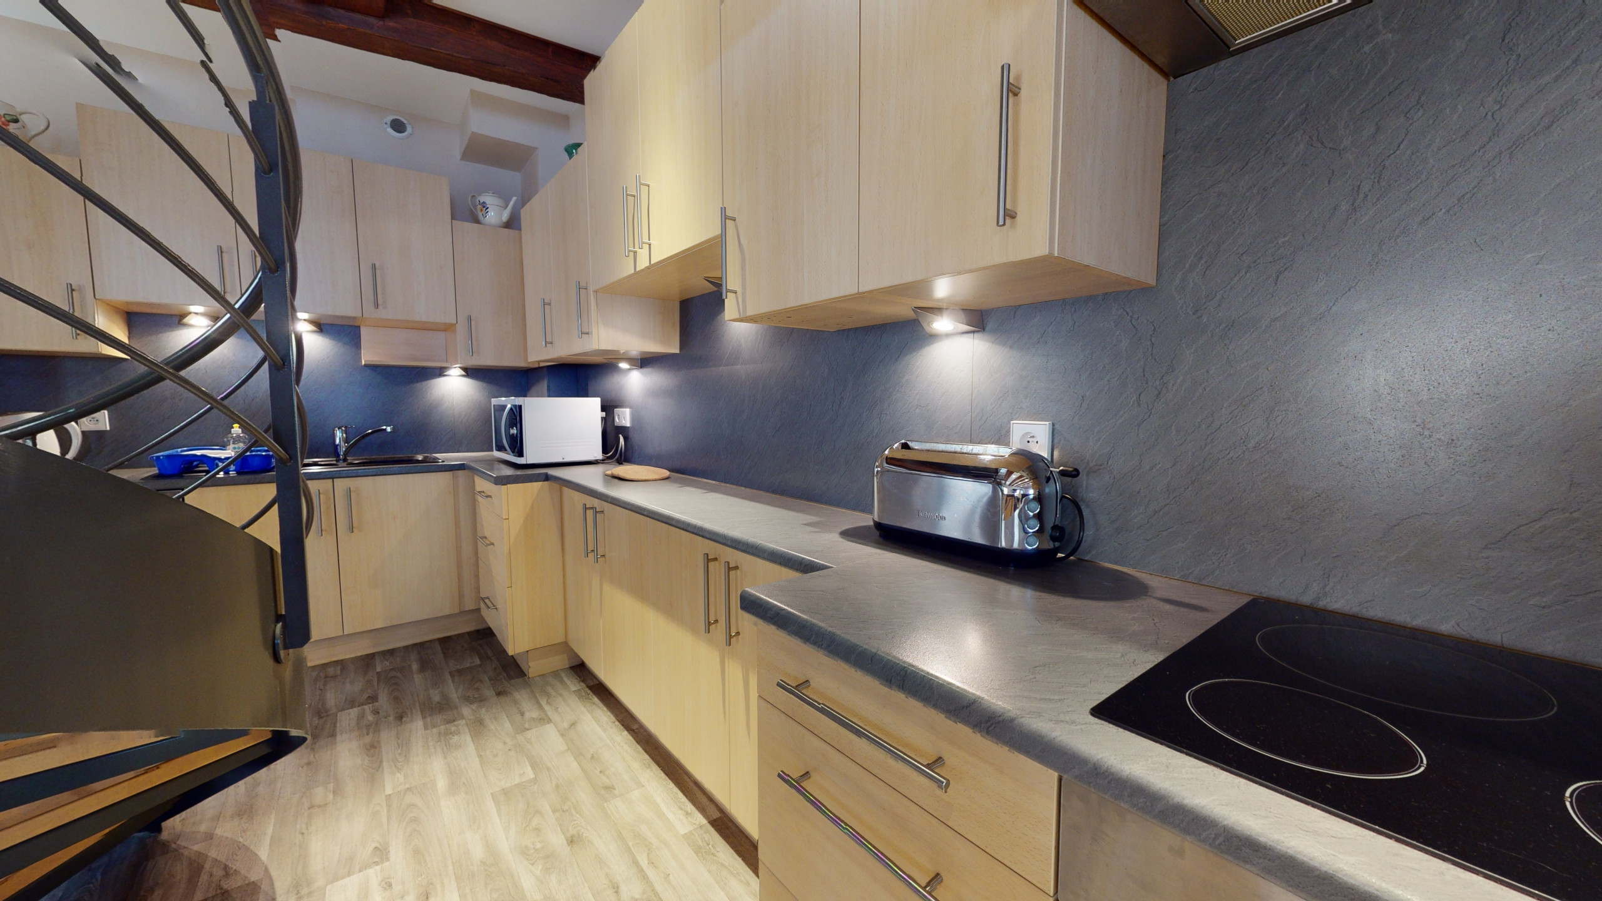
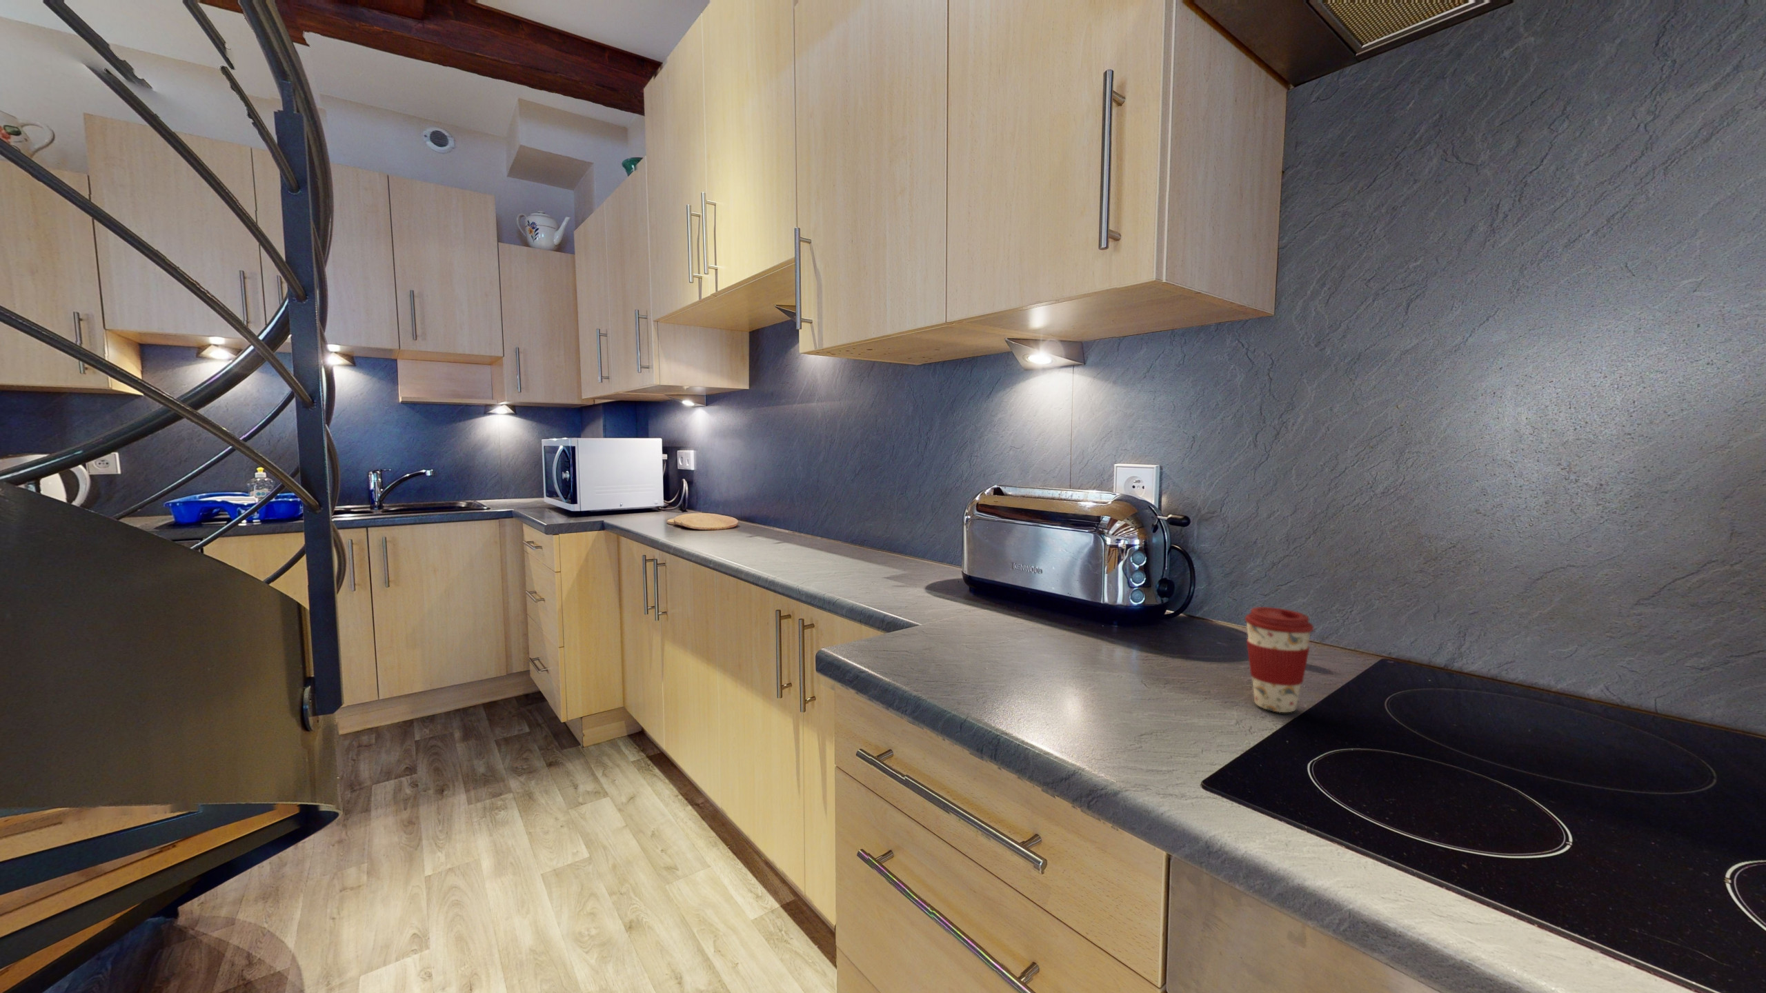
+ coffee cup (1276, 660)
